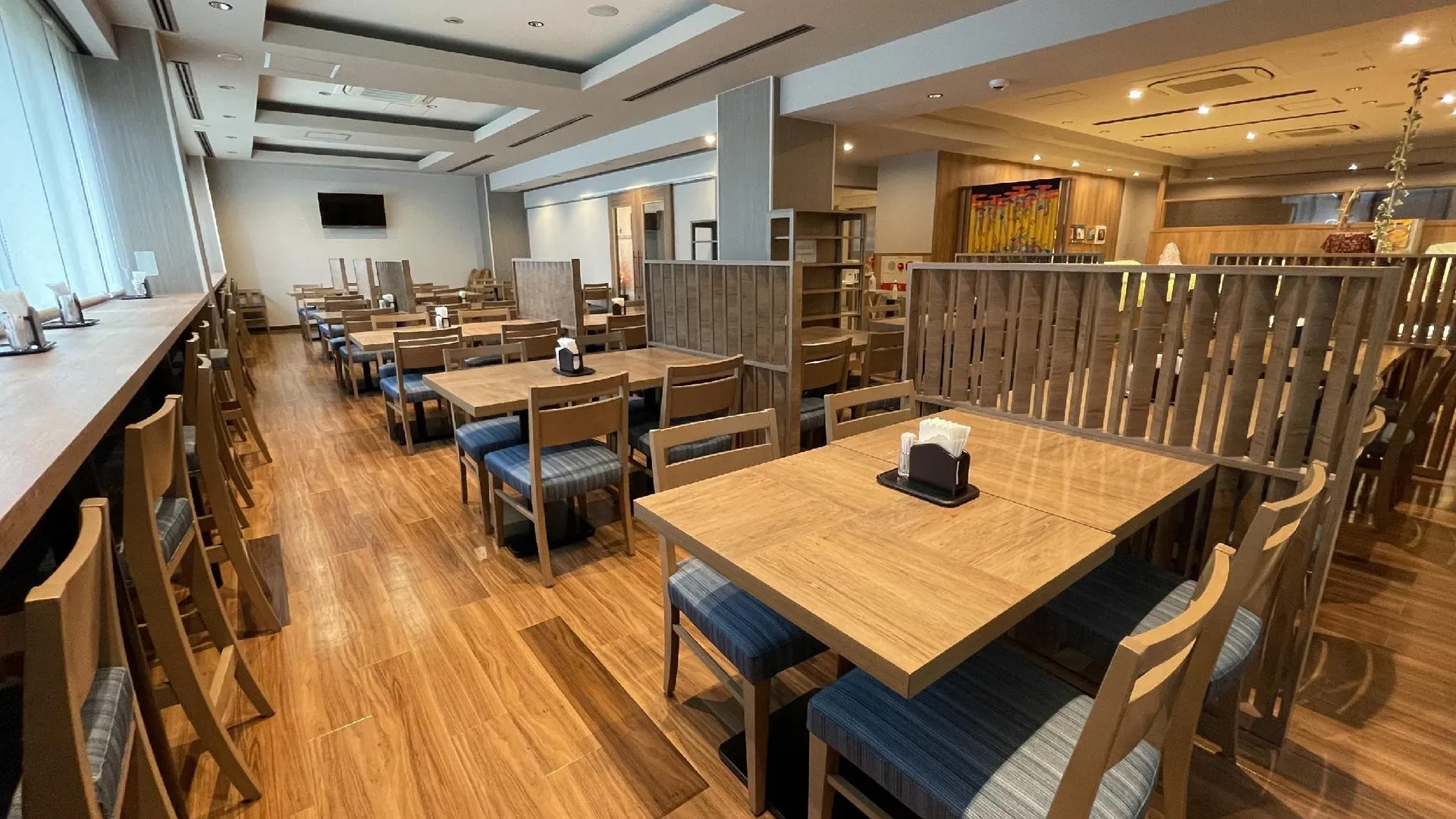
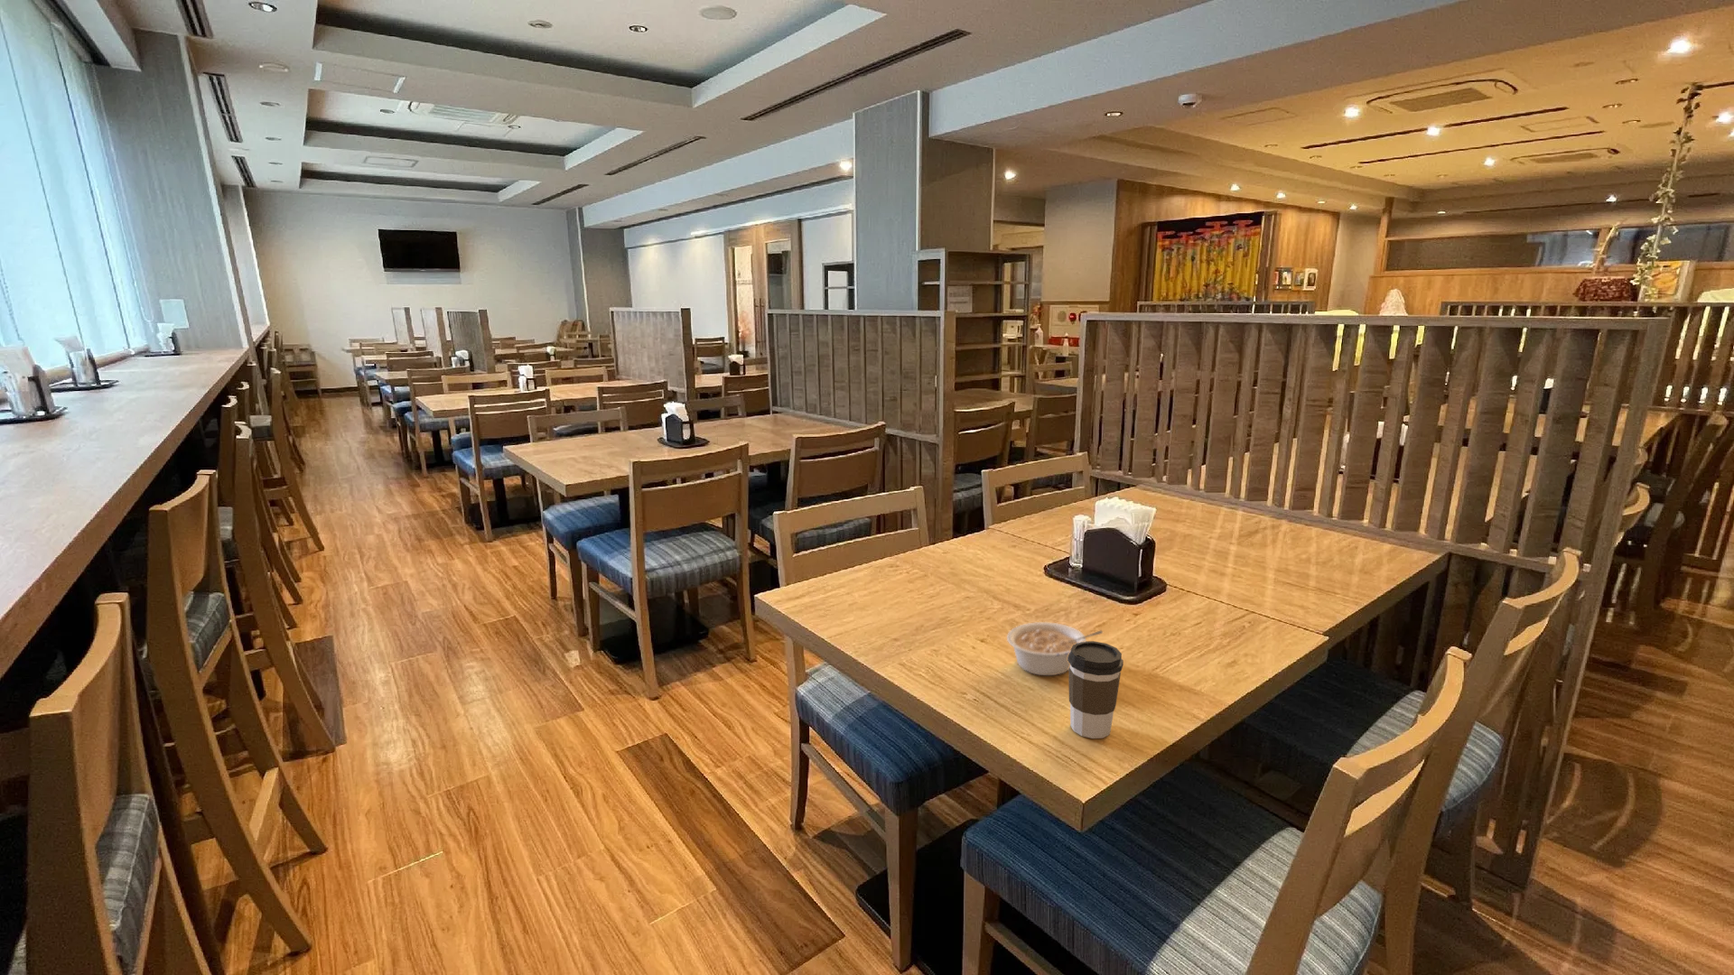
+ legume (1048, 646)
+ coffee cup (1093, 689)
